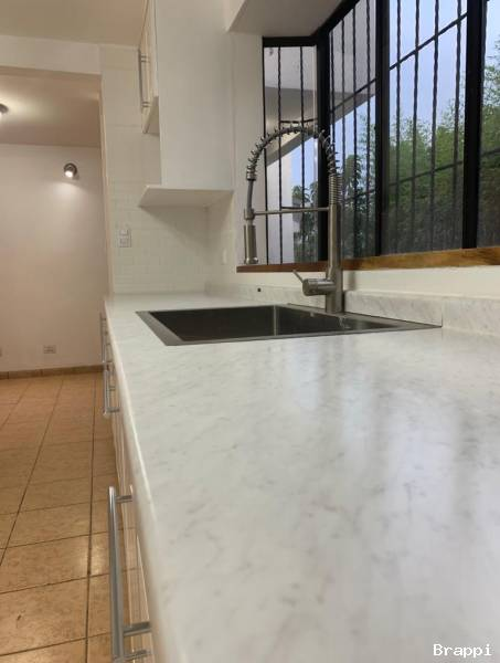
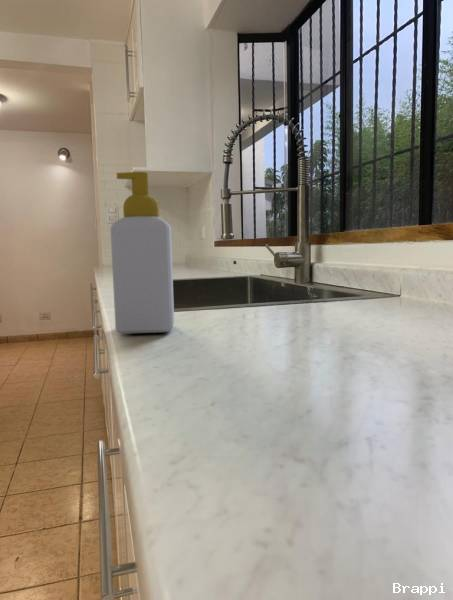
+ soap bottle (143, 252)
